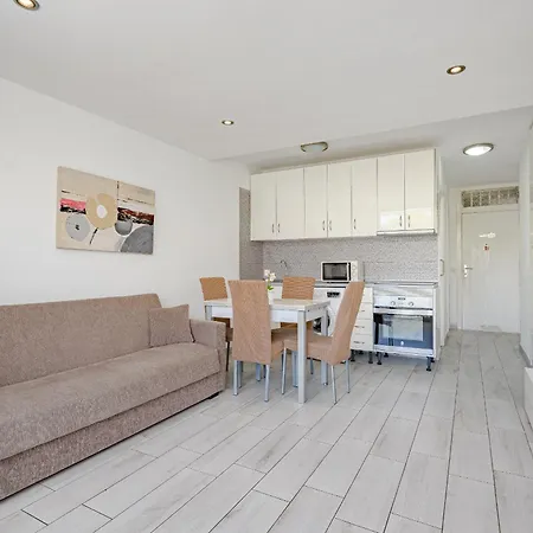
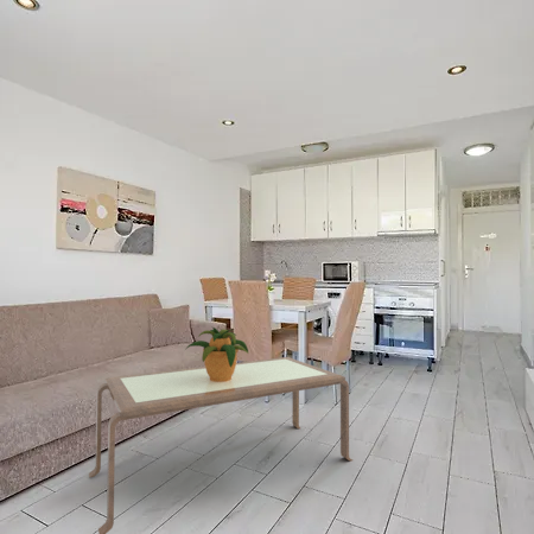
+ coffee table (225, 402)
+ potted plant (216, 351)
